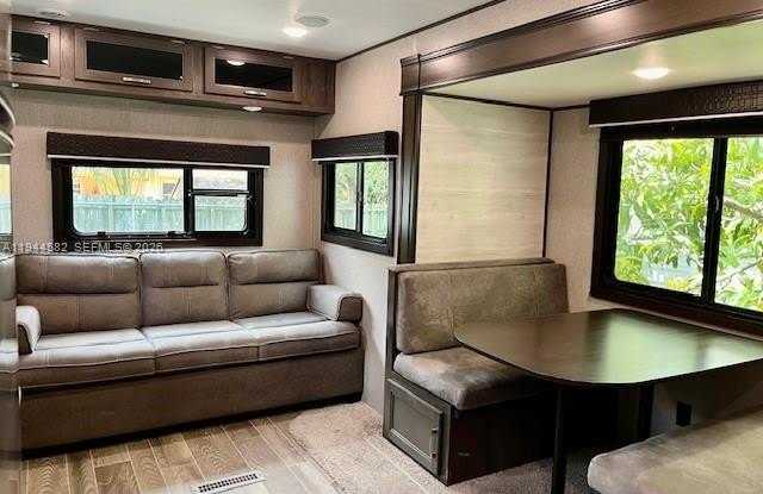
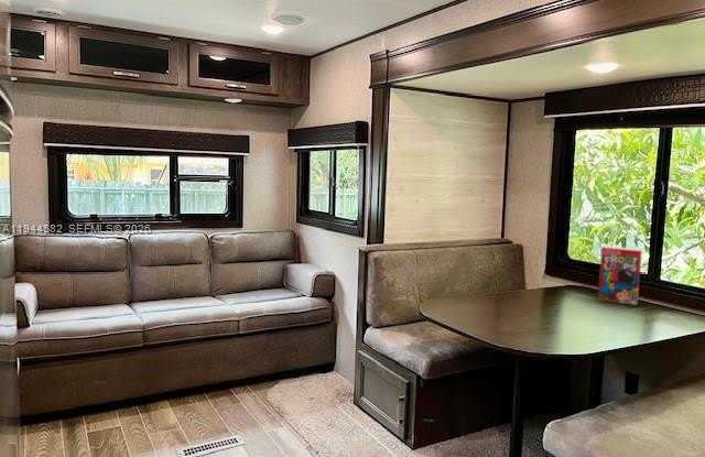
+ cereal box (619, 274)
